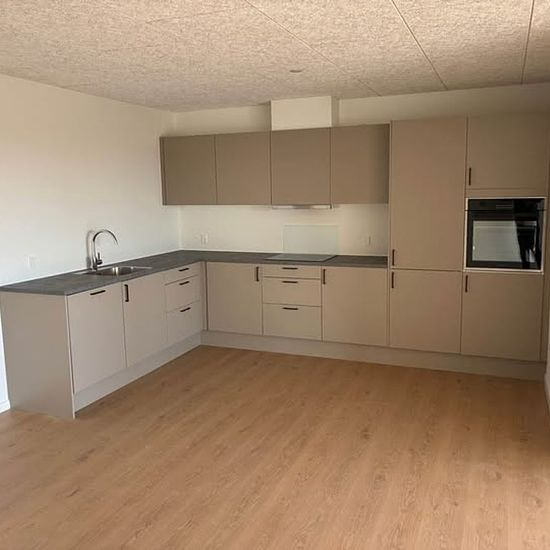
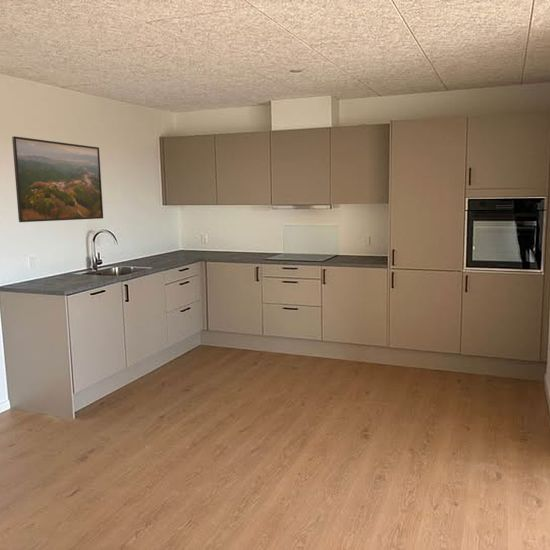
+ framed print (62, 181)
